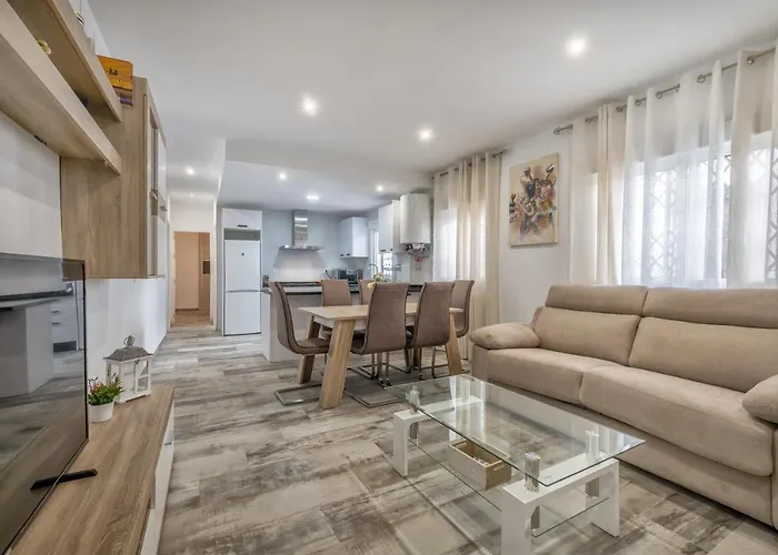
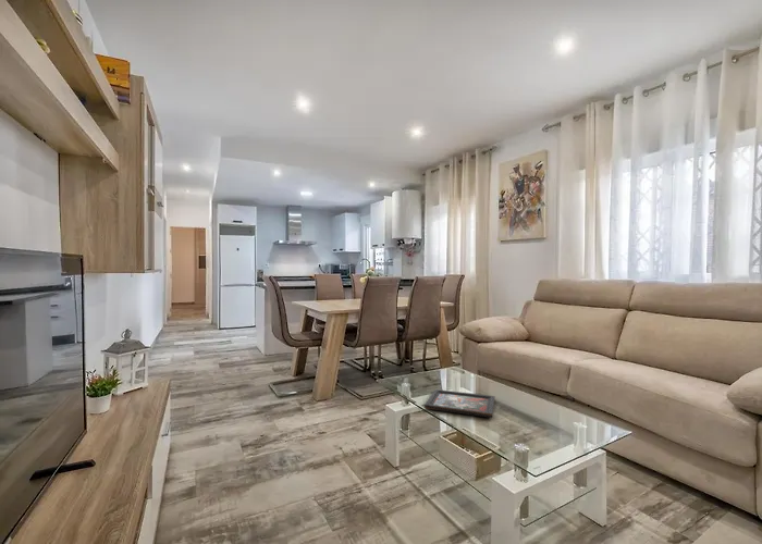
+ decorative tray (460, 401)
